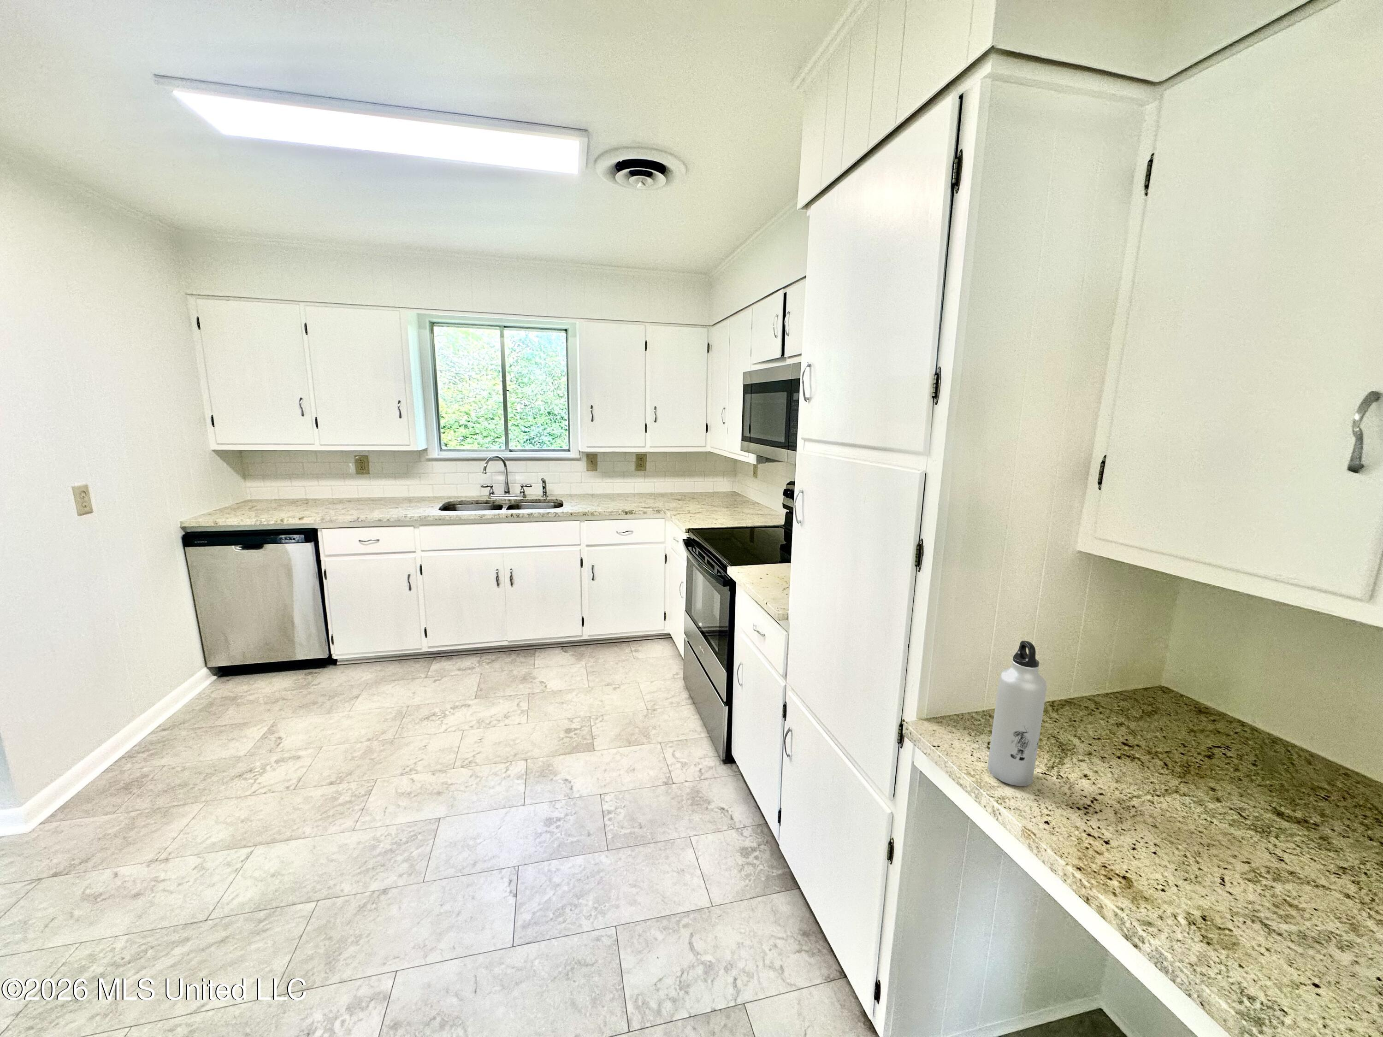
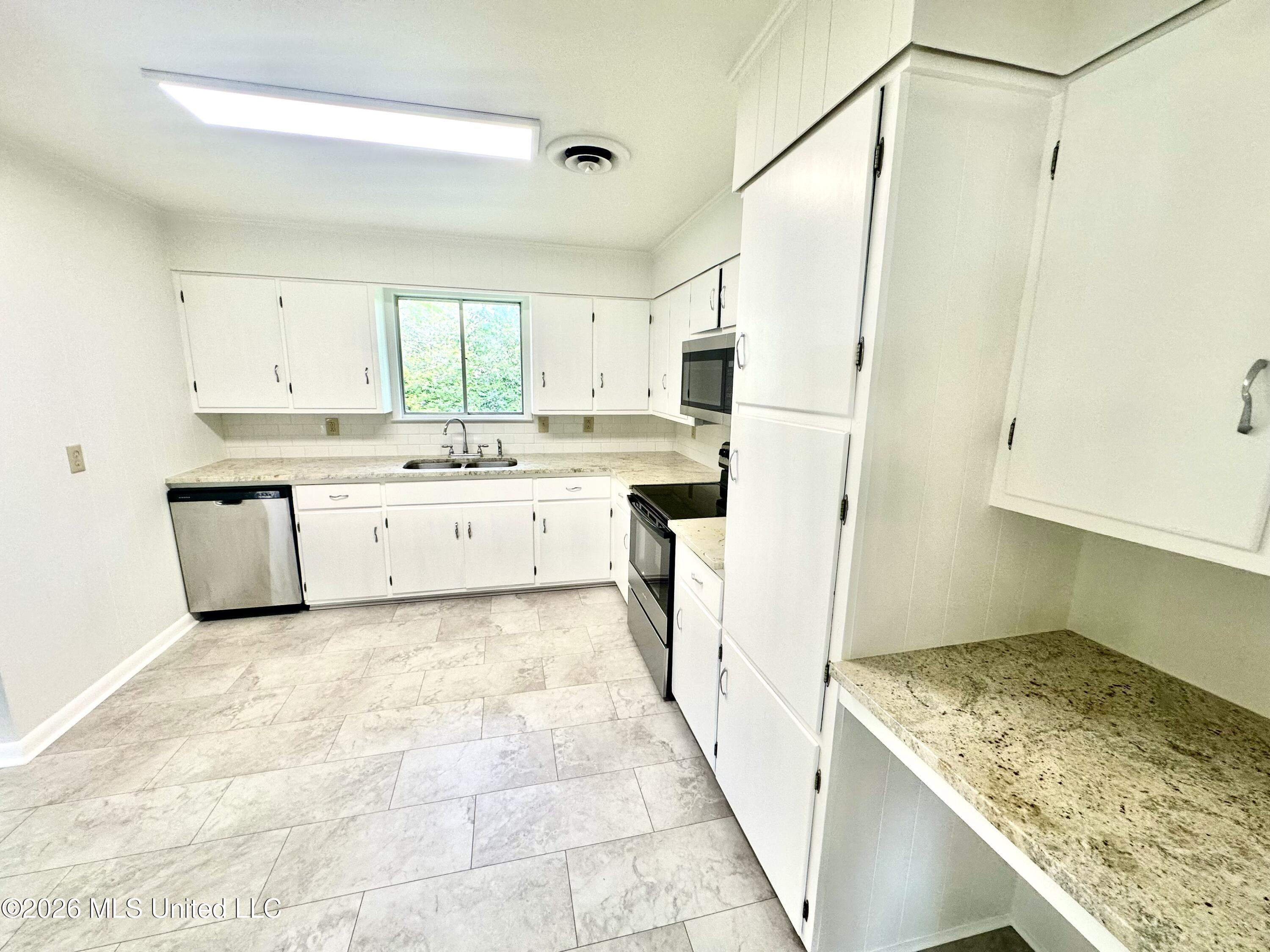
- water bottle (1018, 710)
